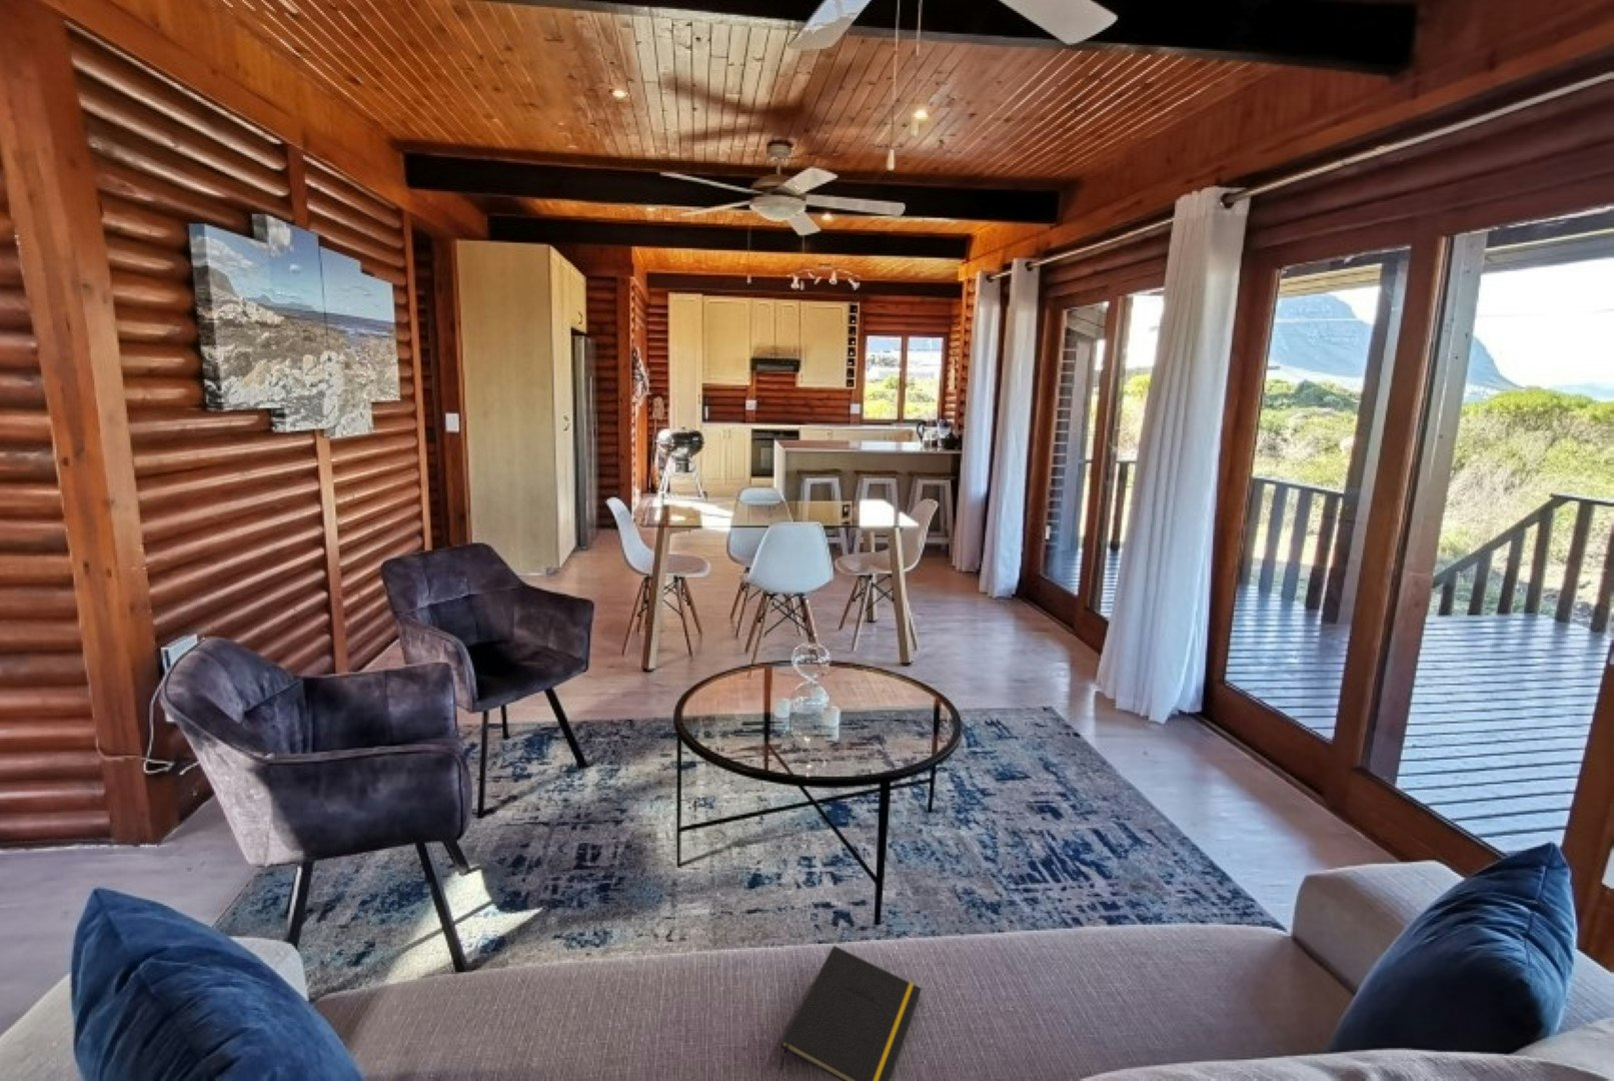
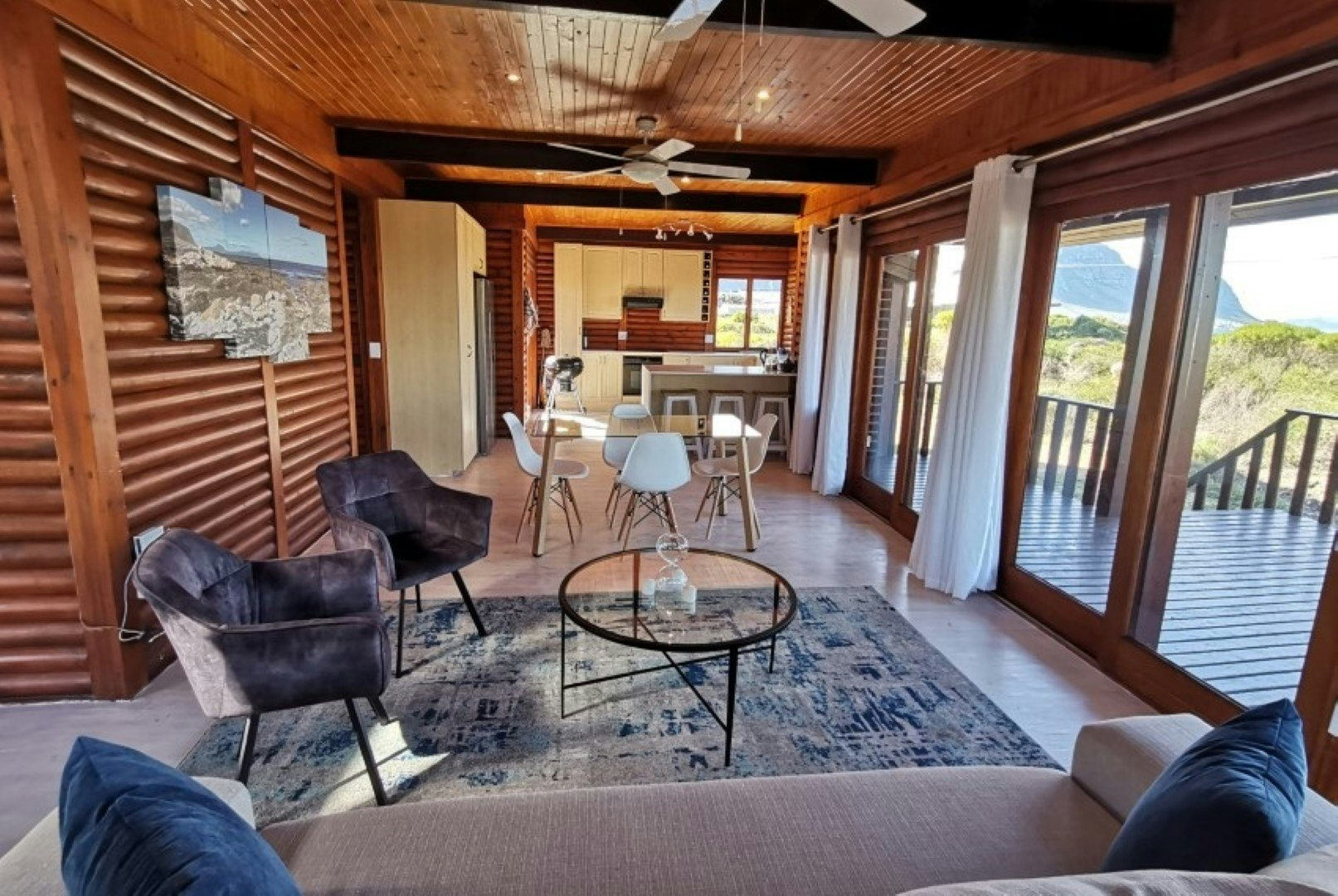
- notepad (854, 1015)
